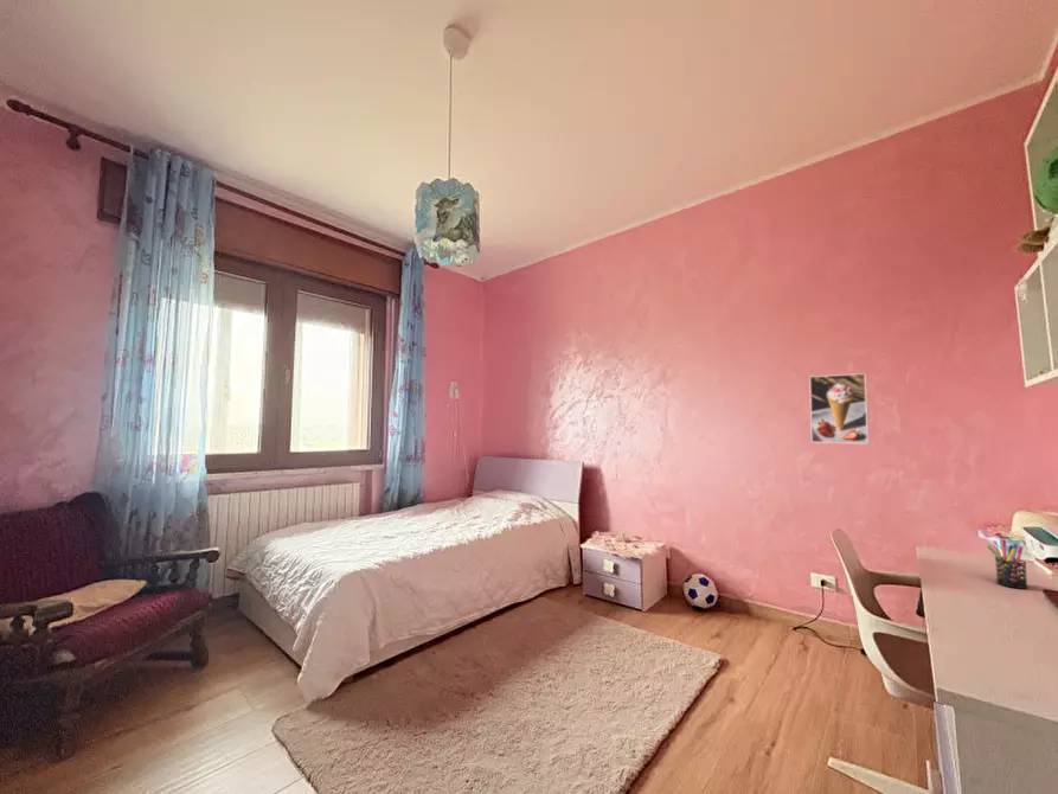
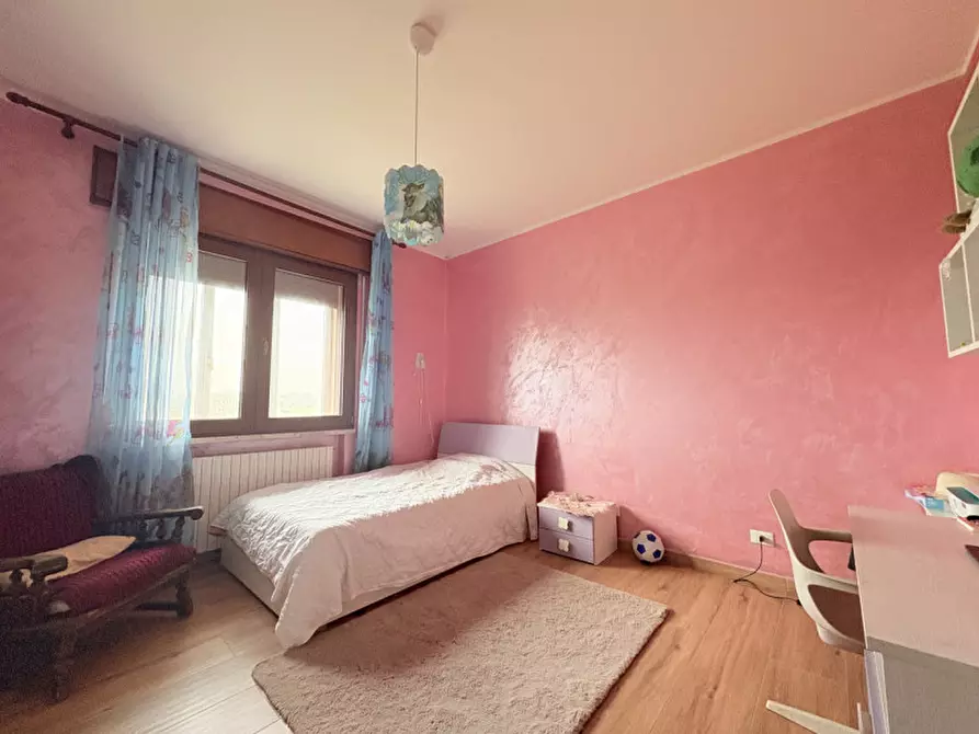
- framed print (838, 409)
- pen holder (1006, 562)
